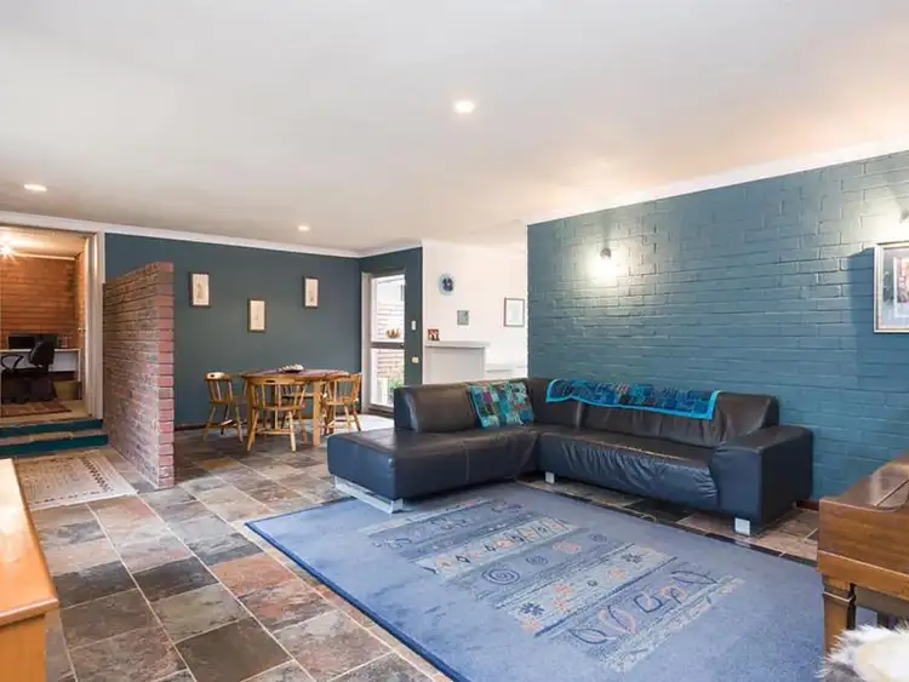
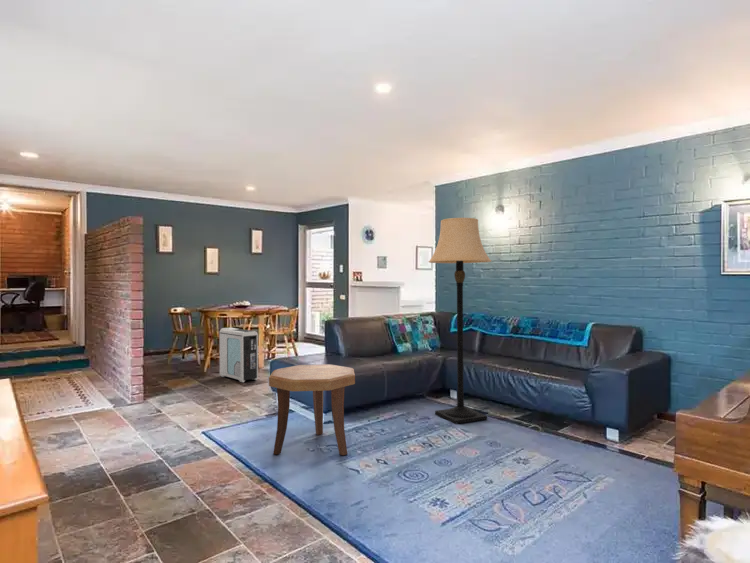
+ side table (314, 408)
+ air purifier (238, 353)
+ lamp (459, 318)
